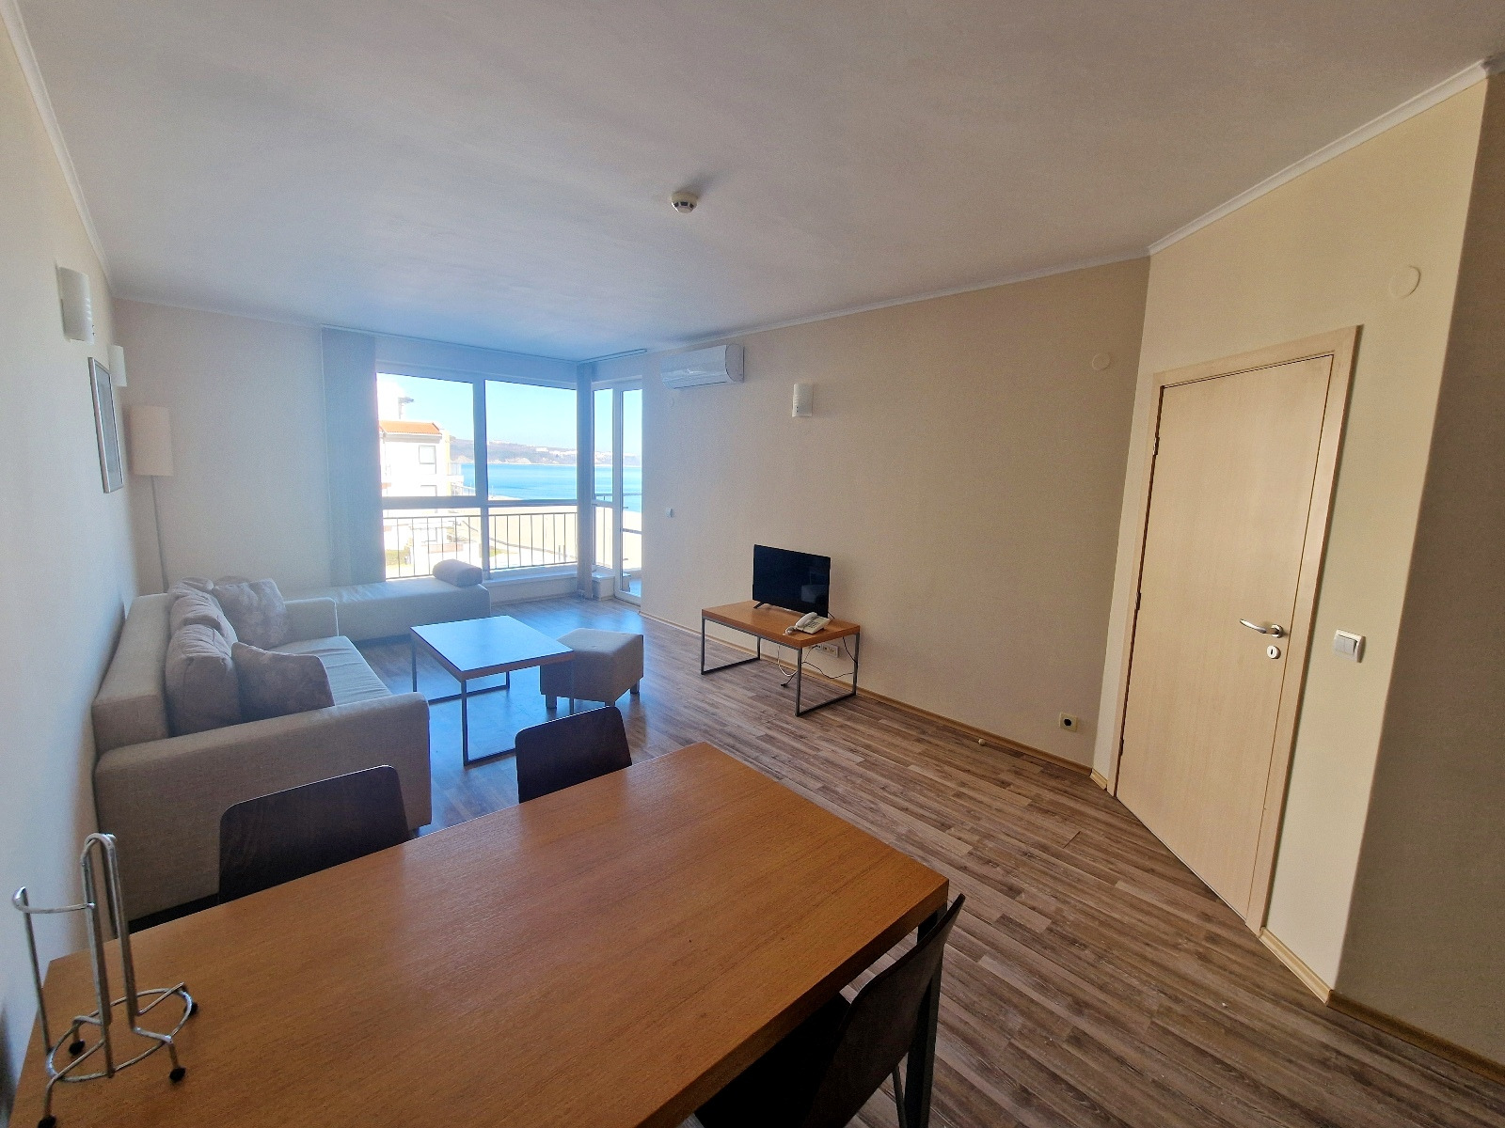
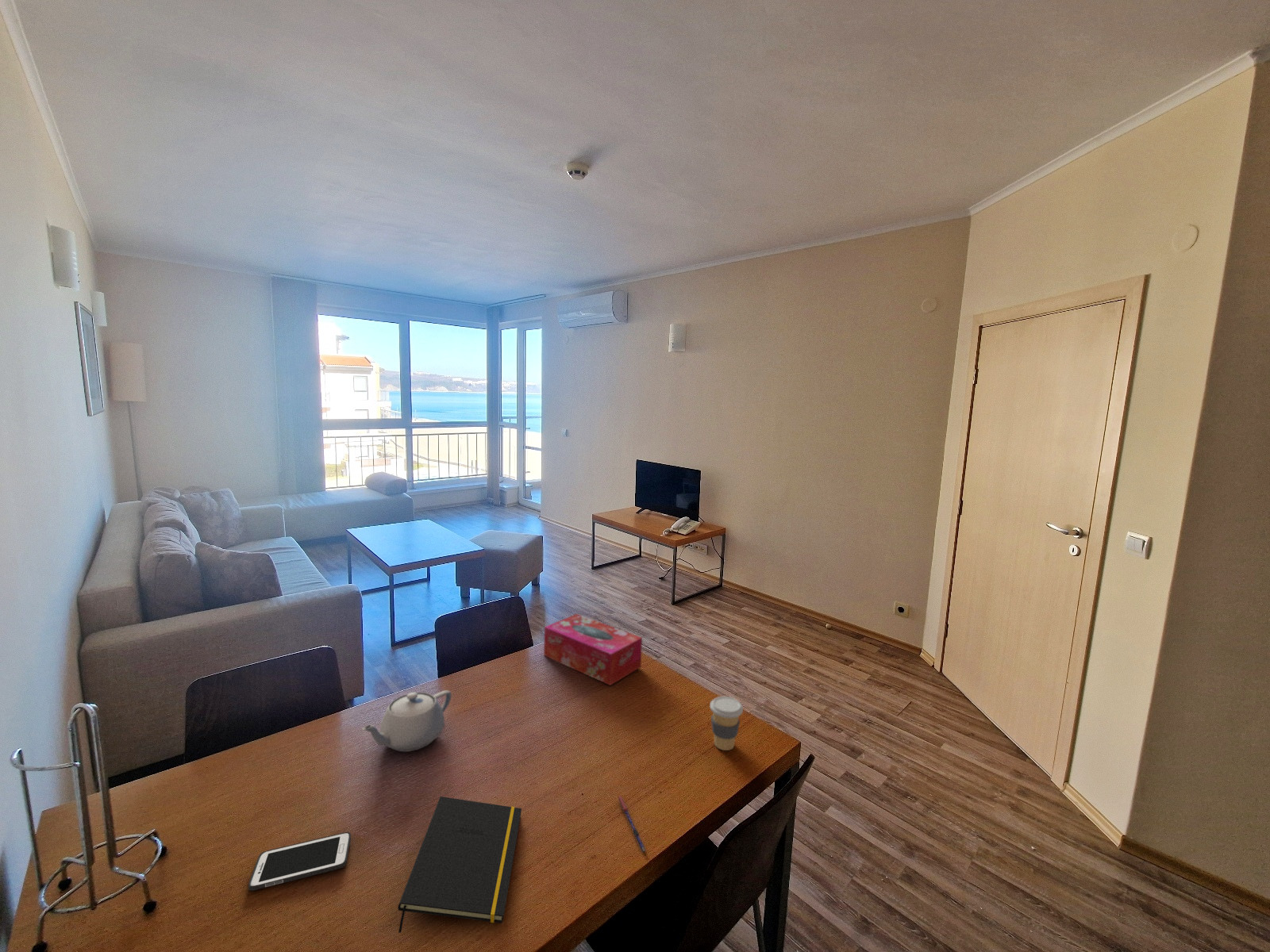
+ pen (631, 822)
+ notepad (468, 853)
+ tissue box (591, 647)
+ coffee cup (725, 724)
+ teapot (410, 718)
+ cell phone (302, 860)
